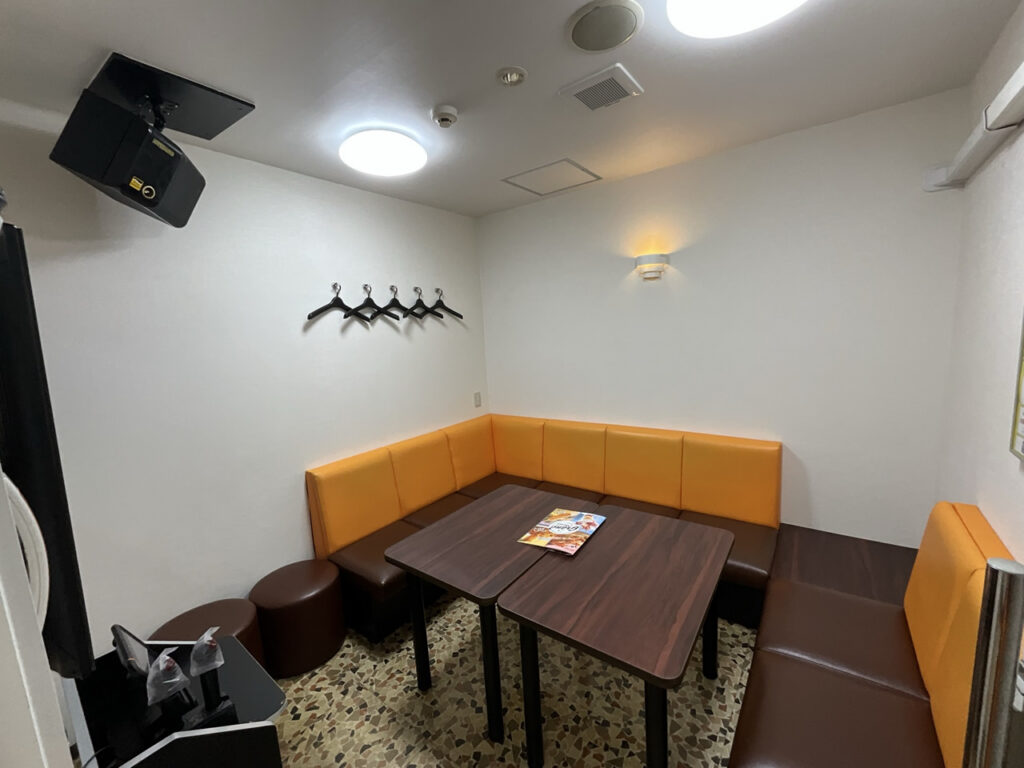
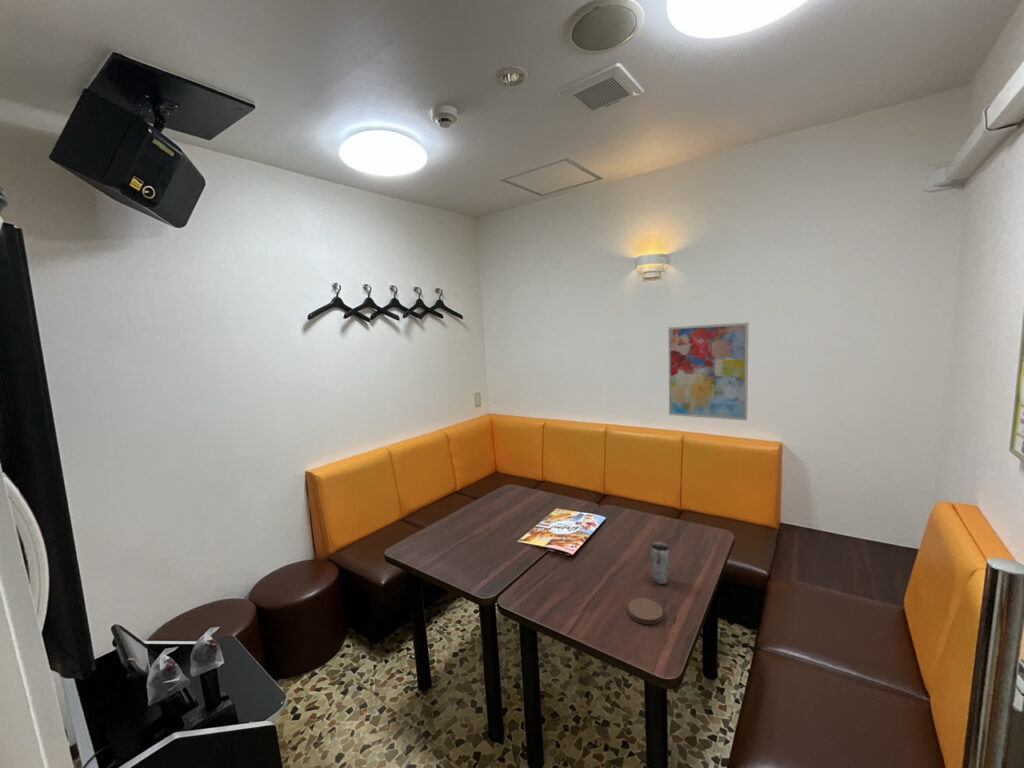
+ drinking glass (660, 563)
+ coaster (645, 610)
+ wall art (706, 371)
